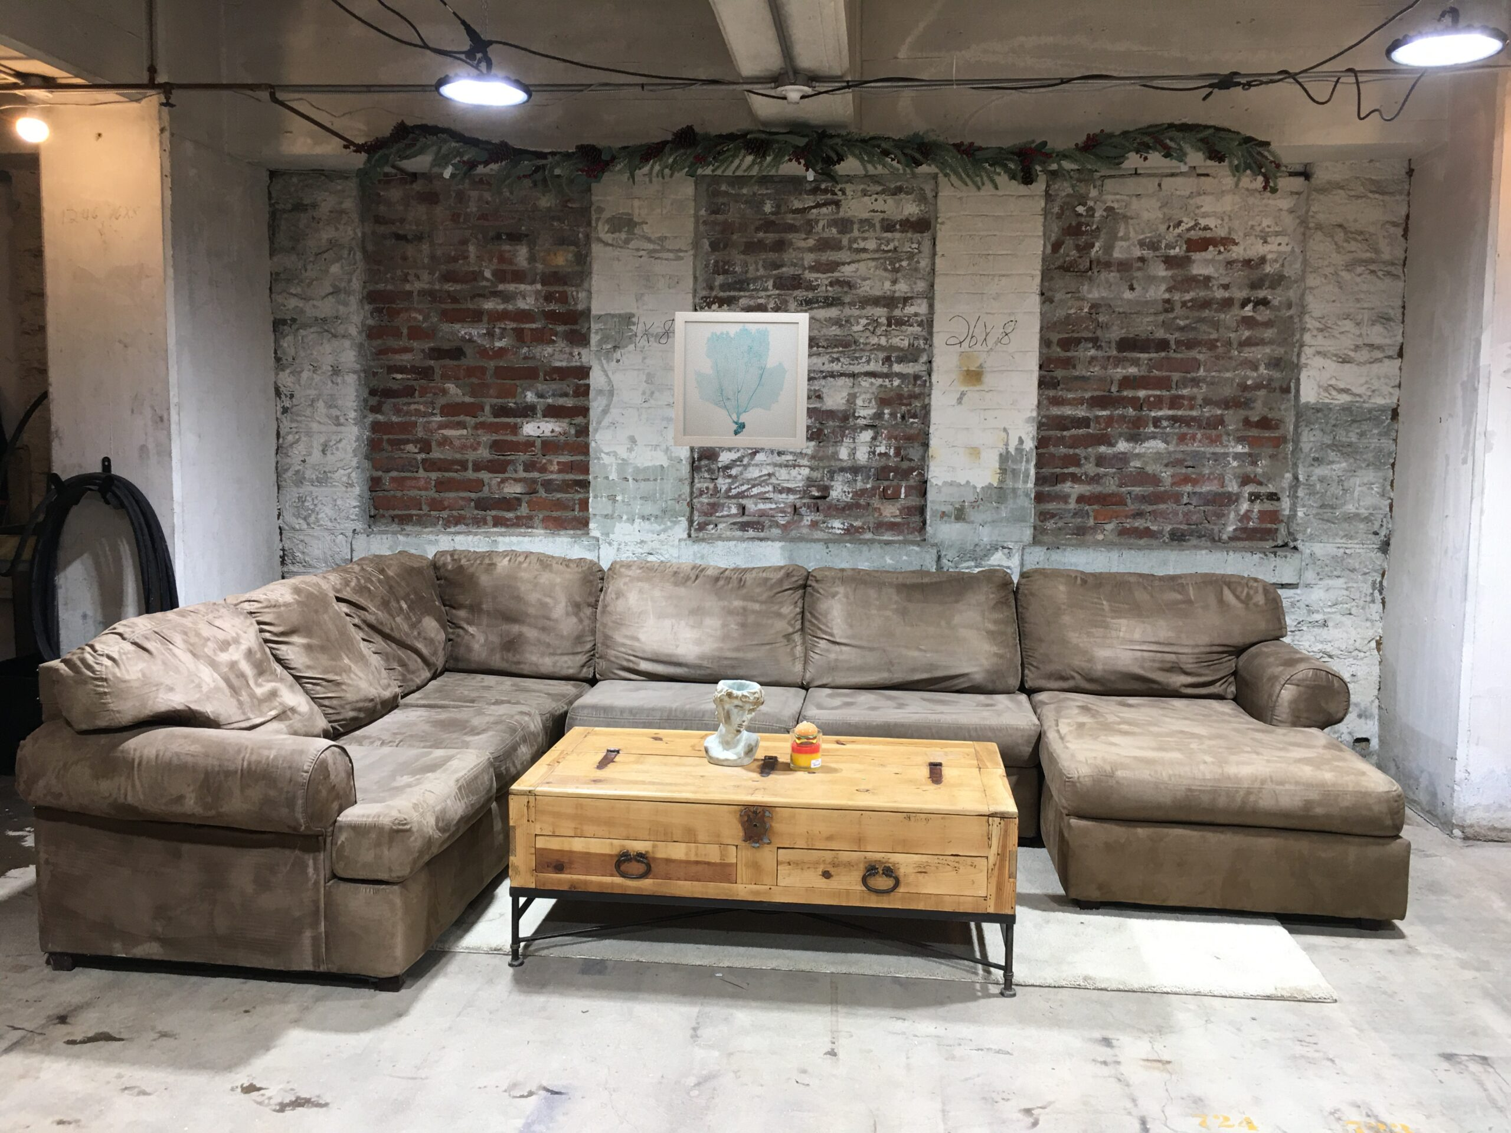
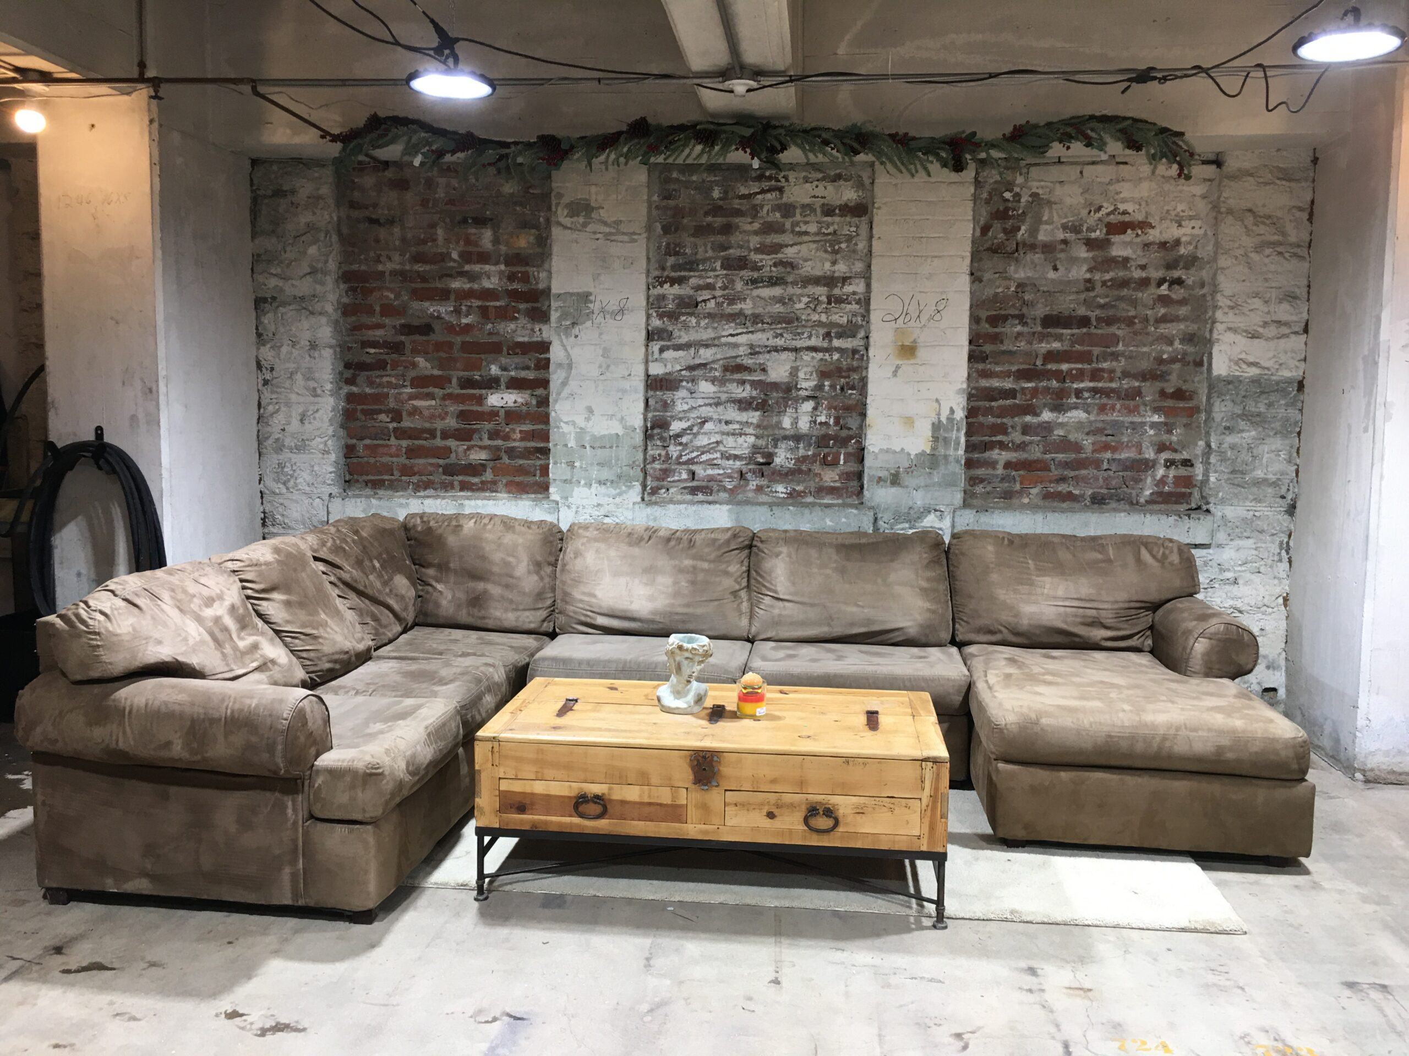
- wall art (740, 380)
